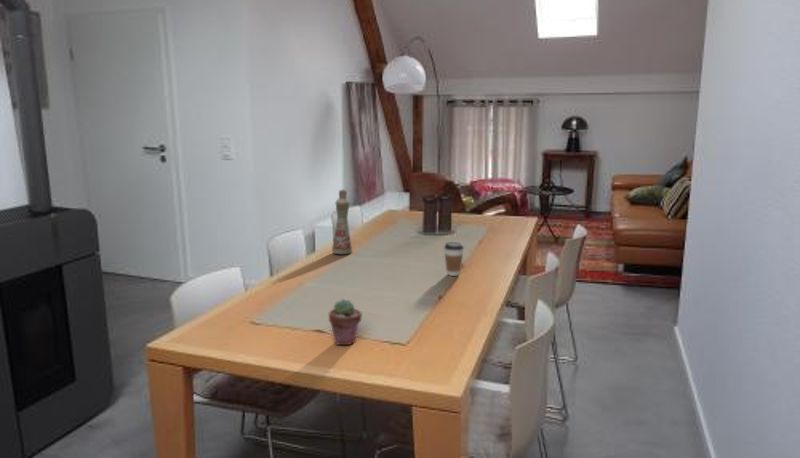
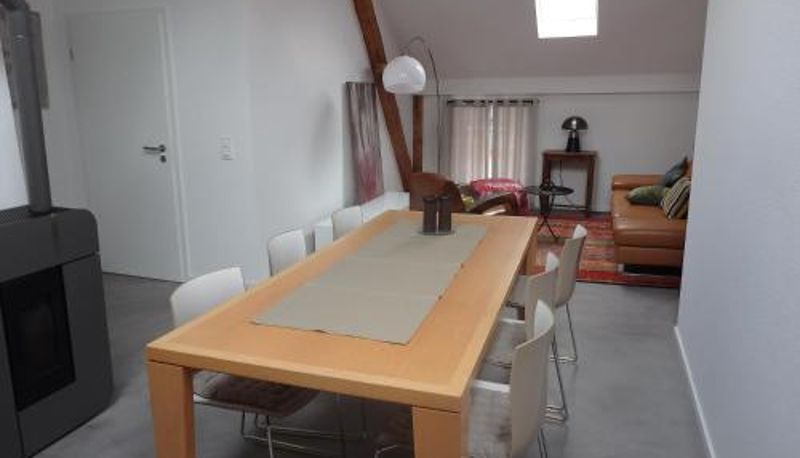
- coffee cup (453, 259)
- potted succulent (345, 320)
- bottle (341, 221)
